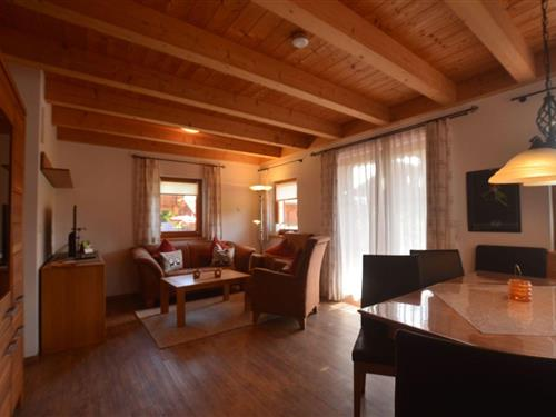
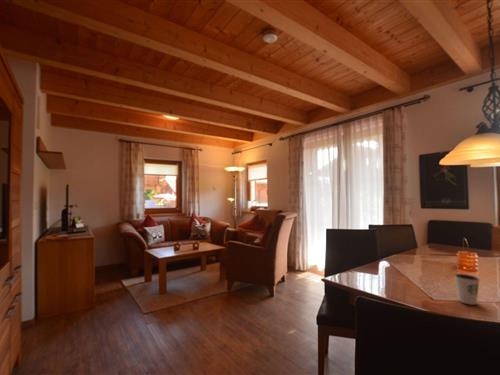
+ dixie cup (467, 289)
